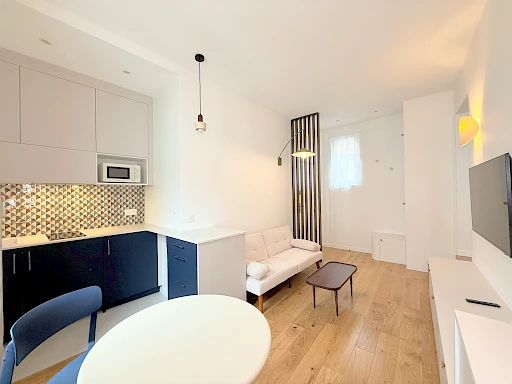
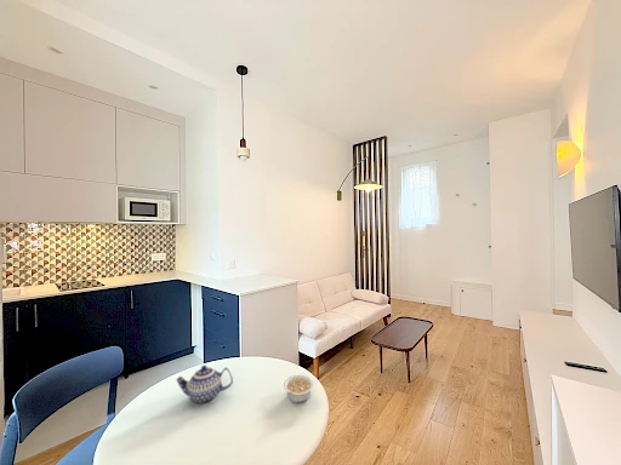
+ teapot (205, 380)
+ legume (298, 389)
